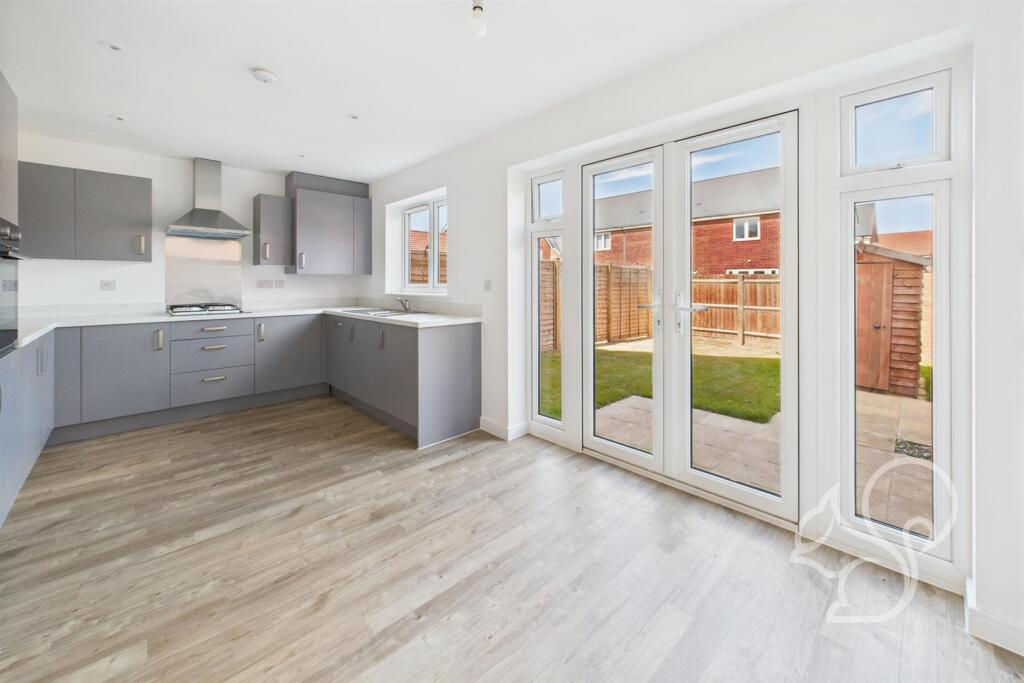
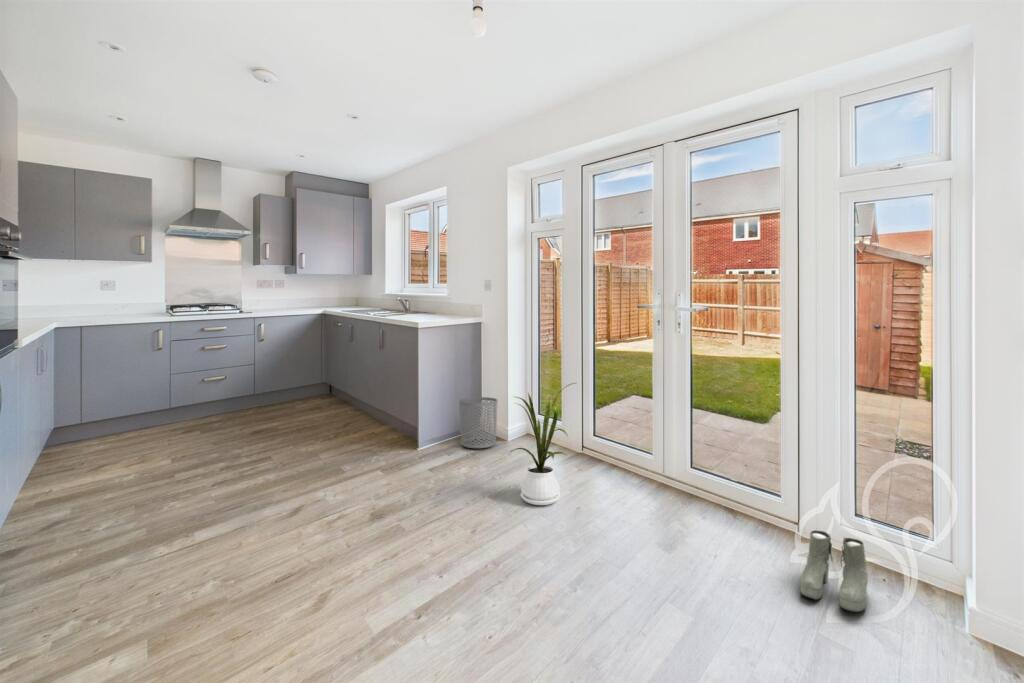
+ boots (832, 562)
+ waste bin (478, 422)
+ house plant (543, 440)
